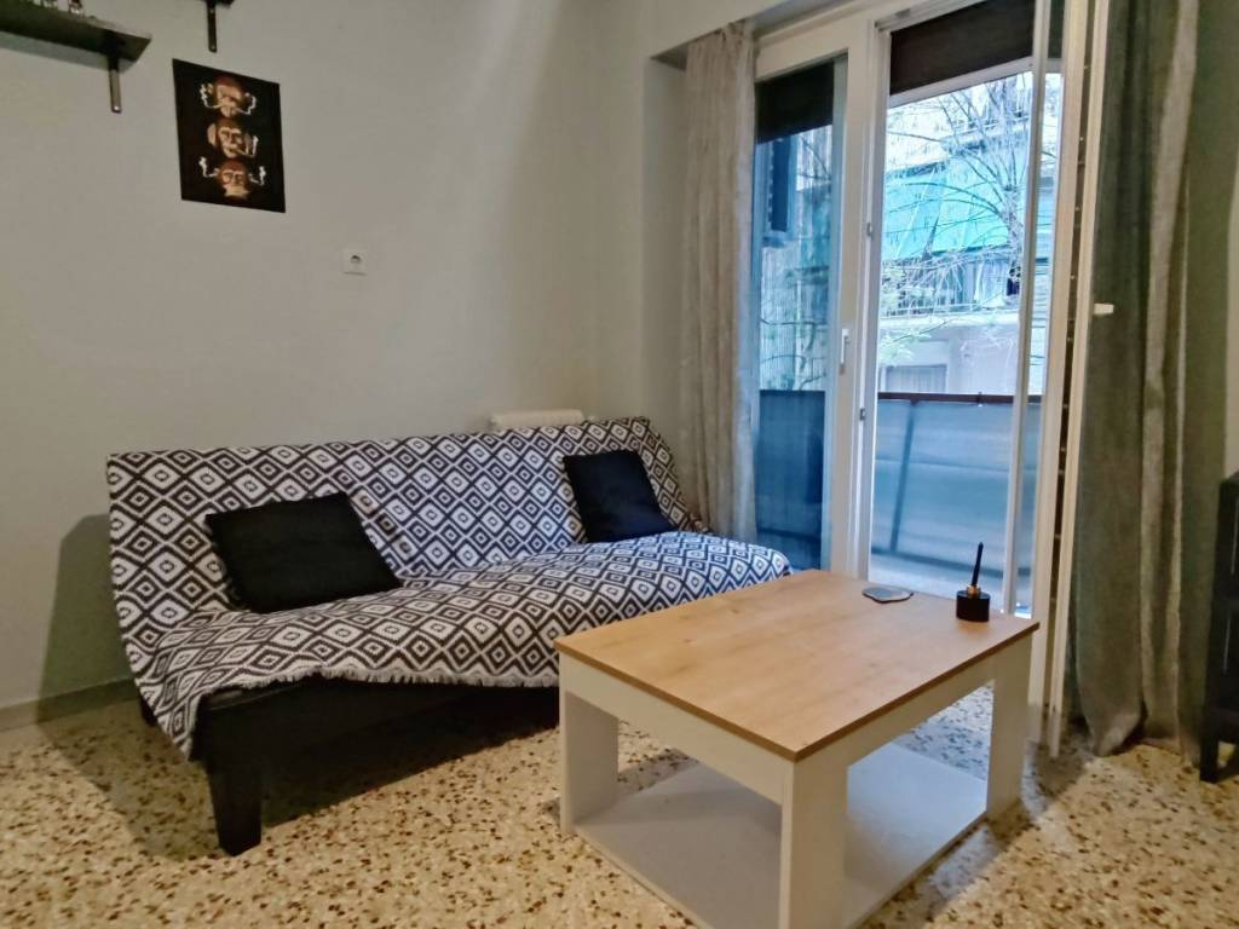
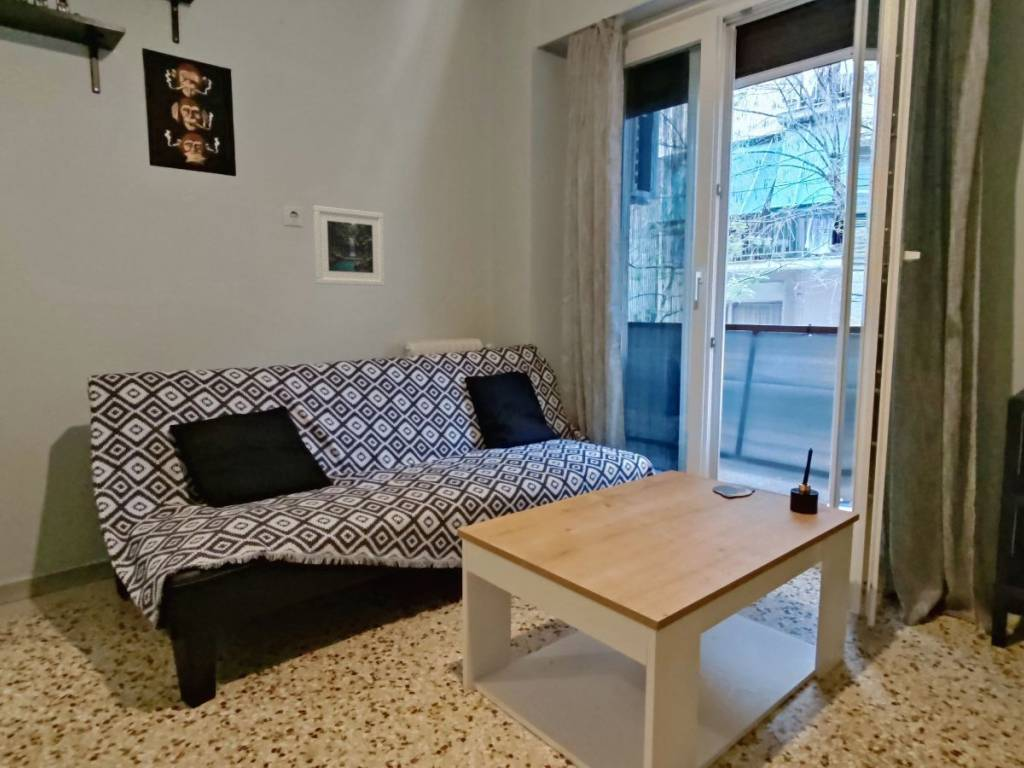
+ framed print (350, 247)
